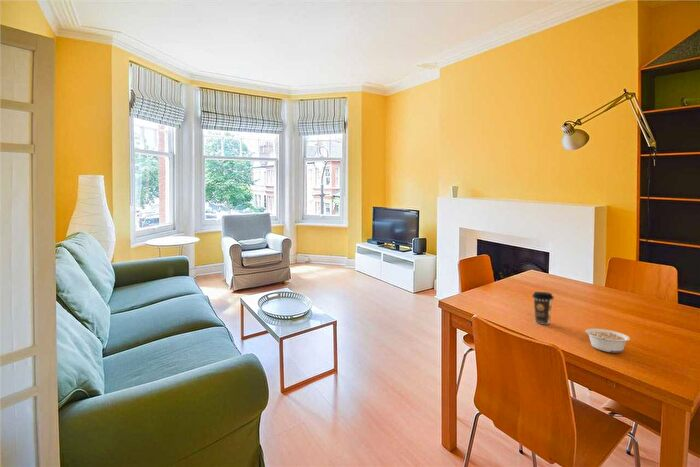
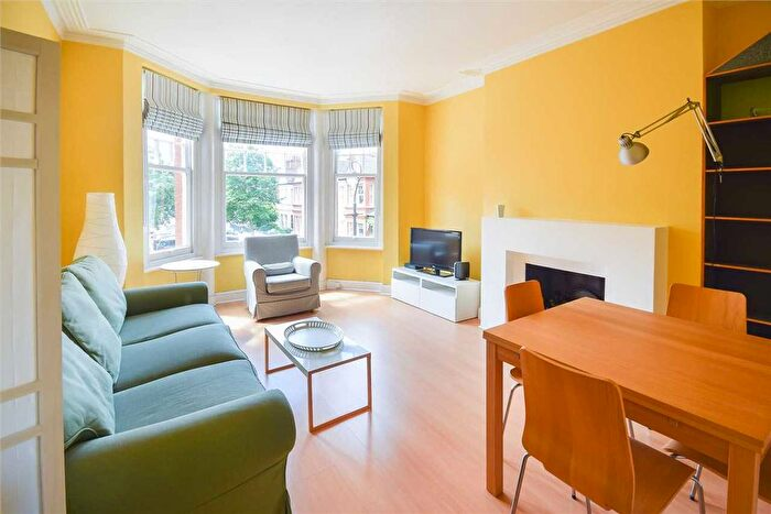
- coffee cup (542, 307)
- legume (607, 340)
